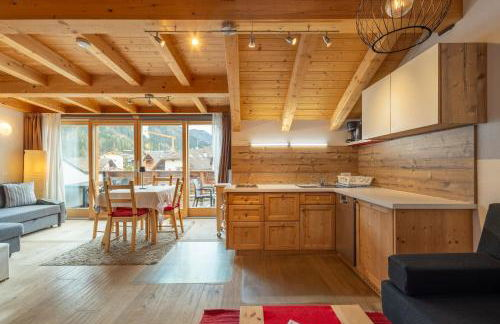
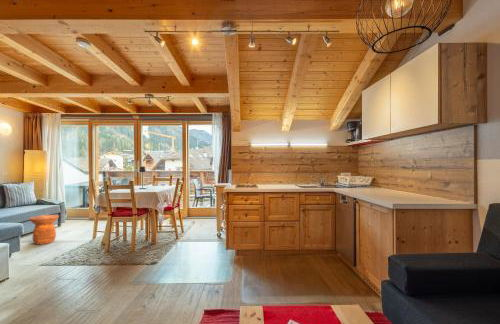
+ side table (44, 229)
